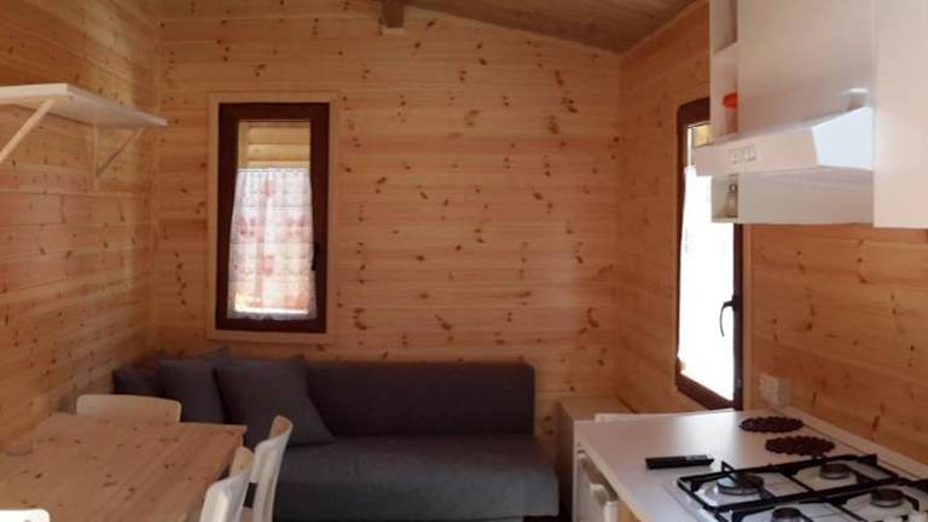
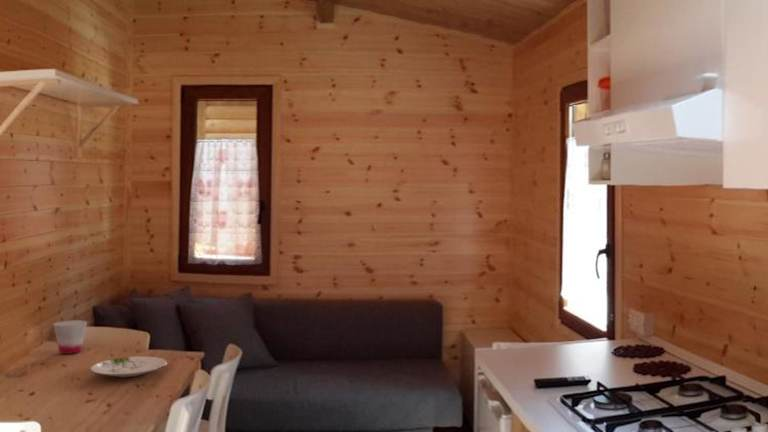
+ cup (70, 337)
+ plate (129, 369)
